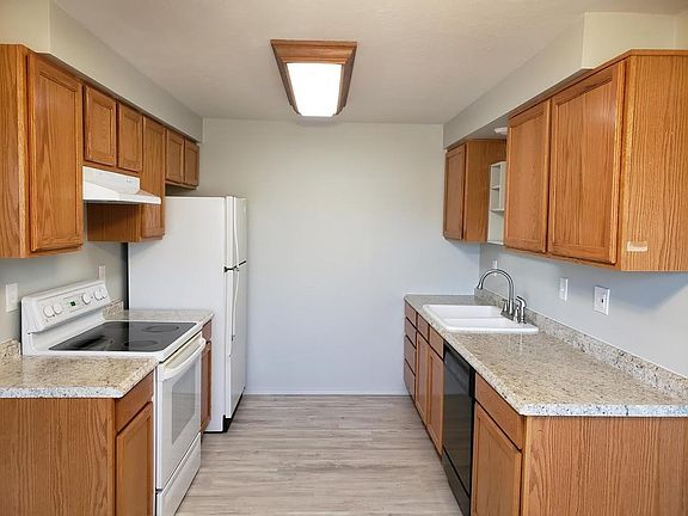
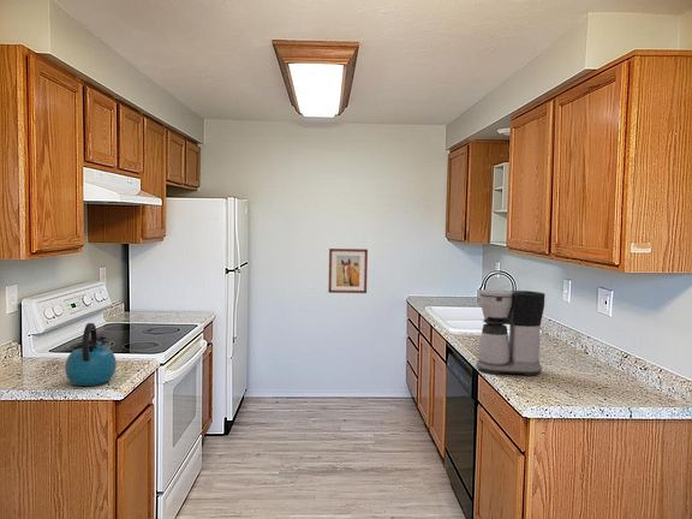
+ kettle (91, 351)
+ coffee maker (509, 329)
+ wall art (347, 270)
